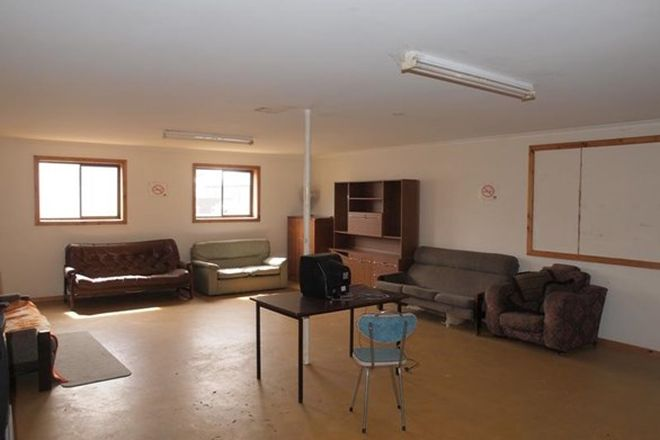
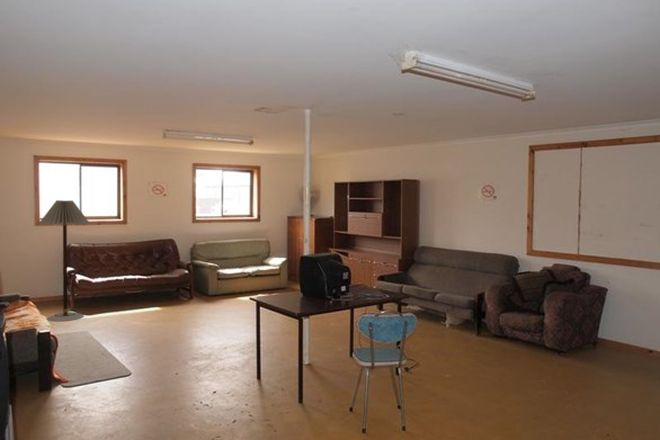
+ floor lamp (65, 259)
